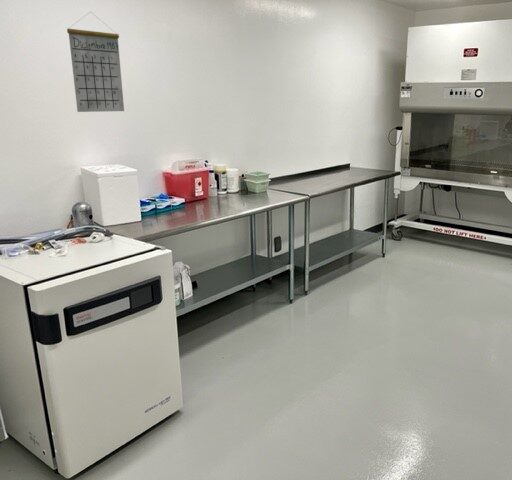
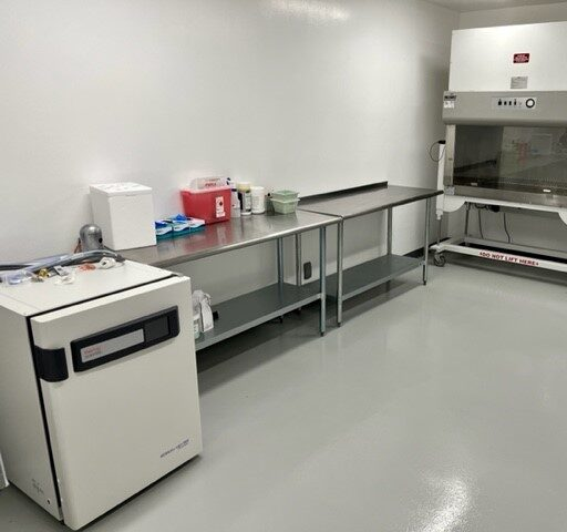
- calendar (96, 62)
